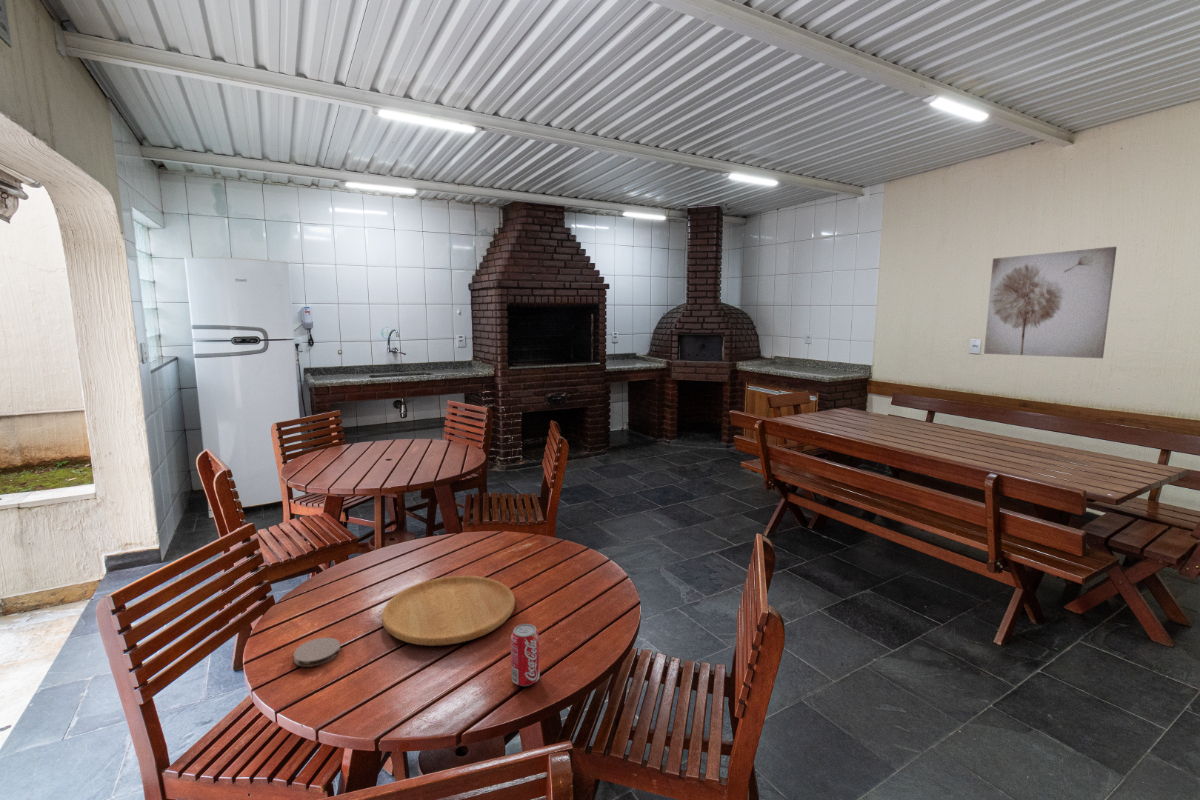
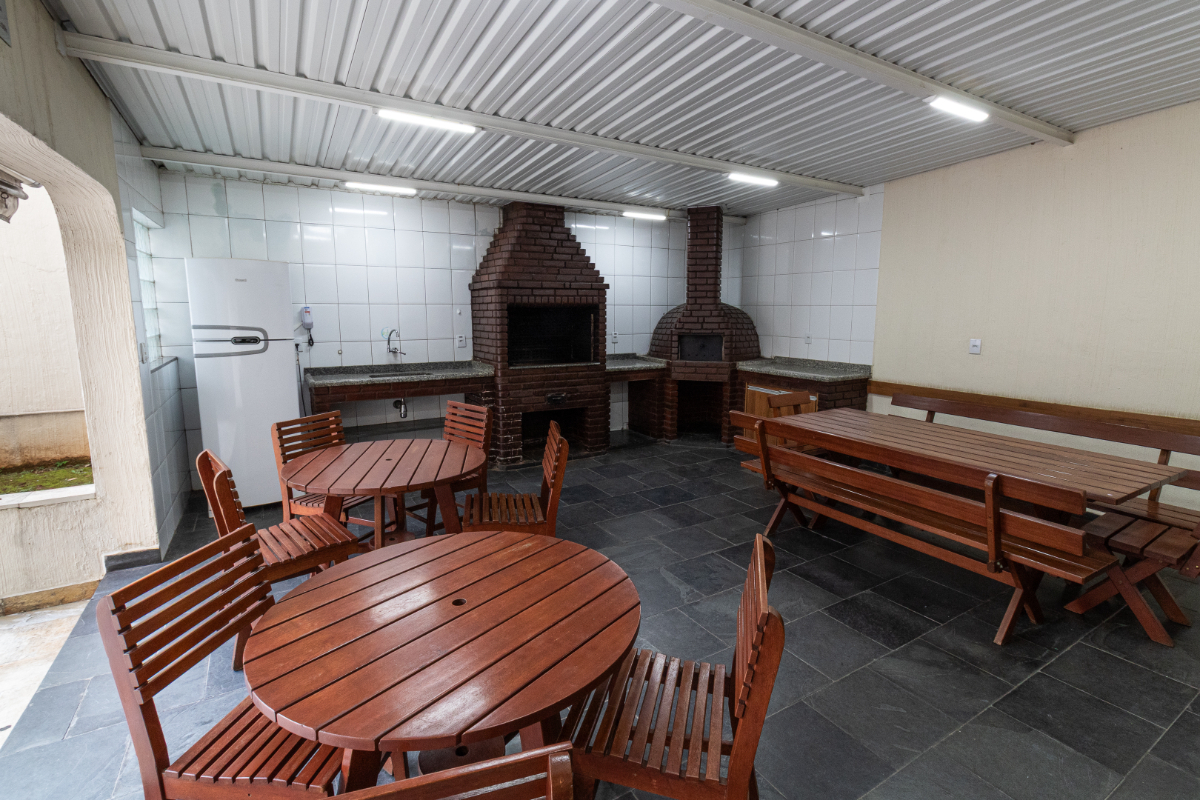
- wall art (1044, 305)
- cutting board (450, 607)
- beverage can (525, 655)
- coaster (317, 651)
